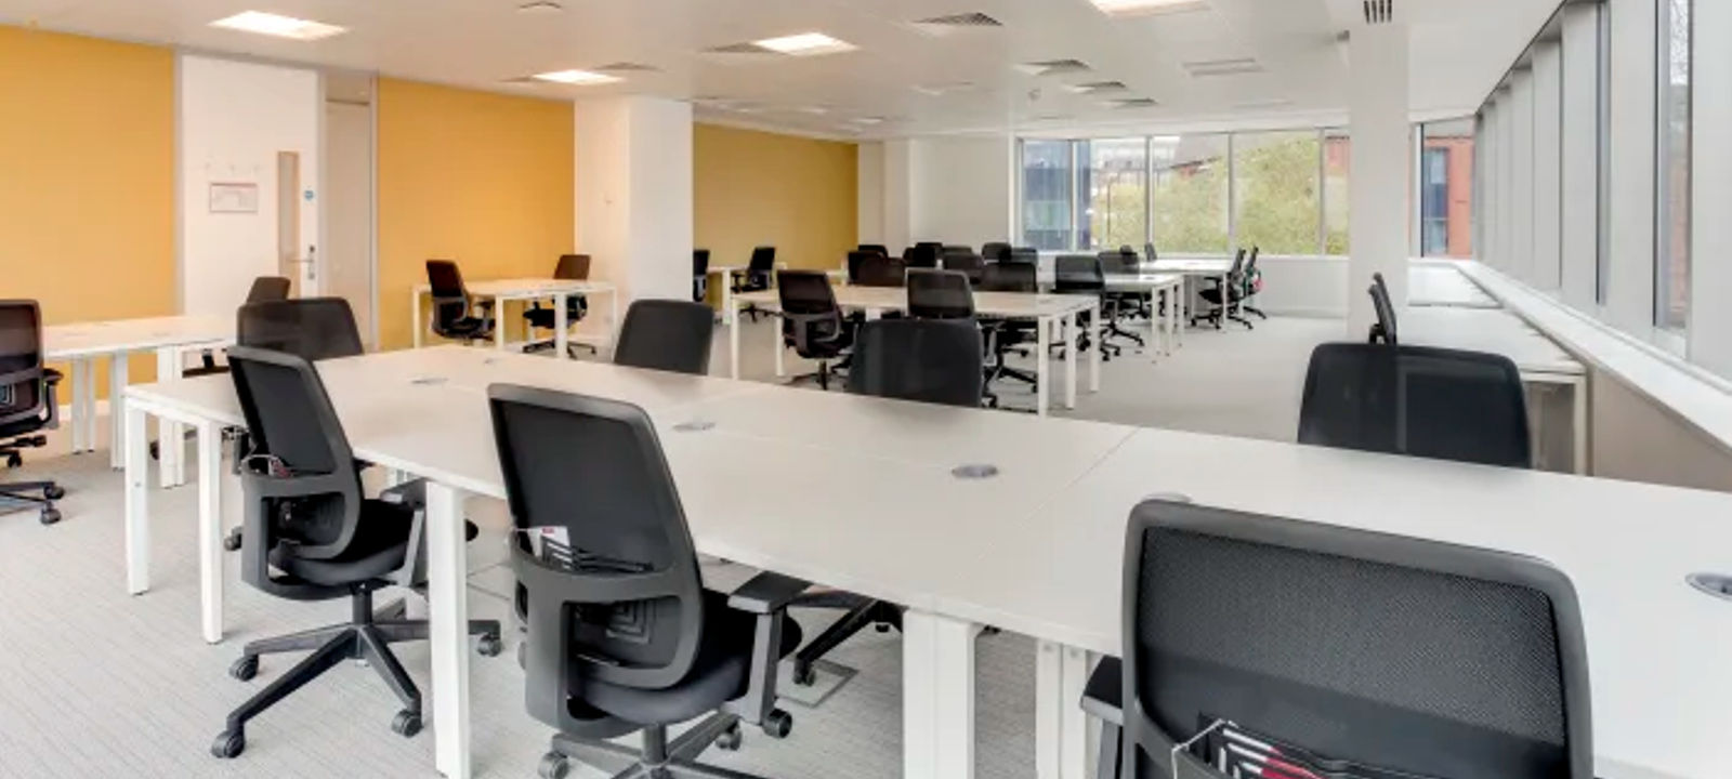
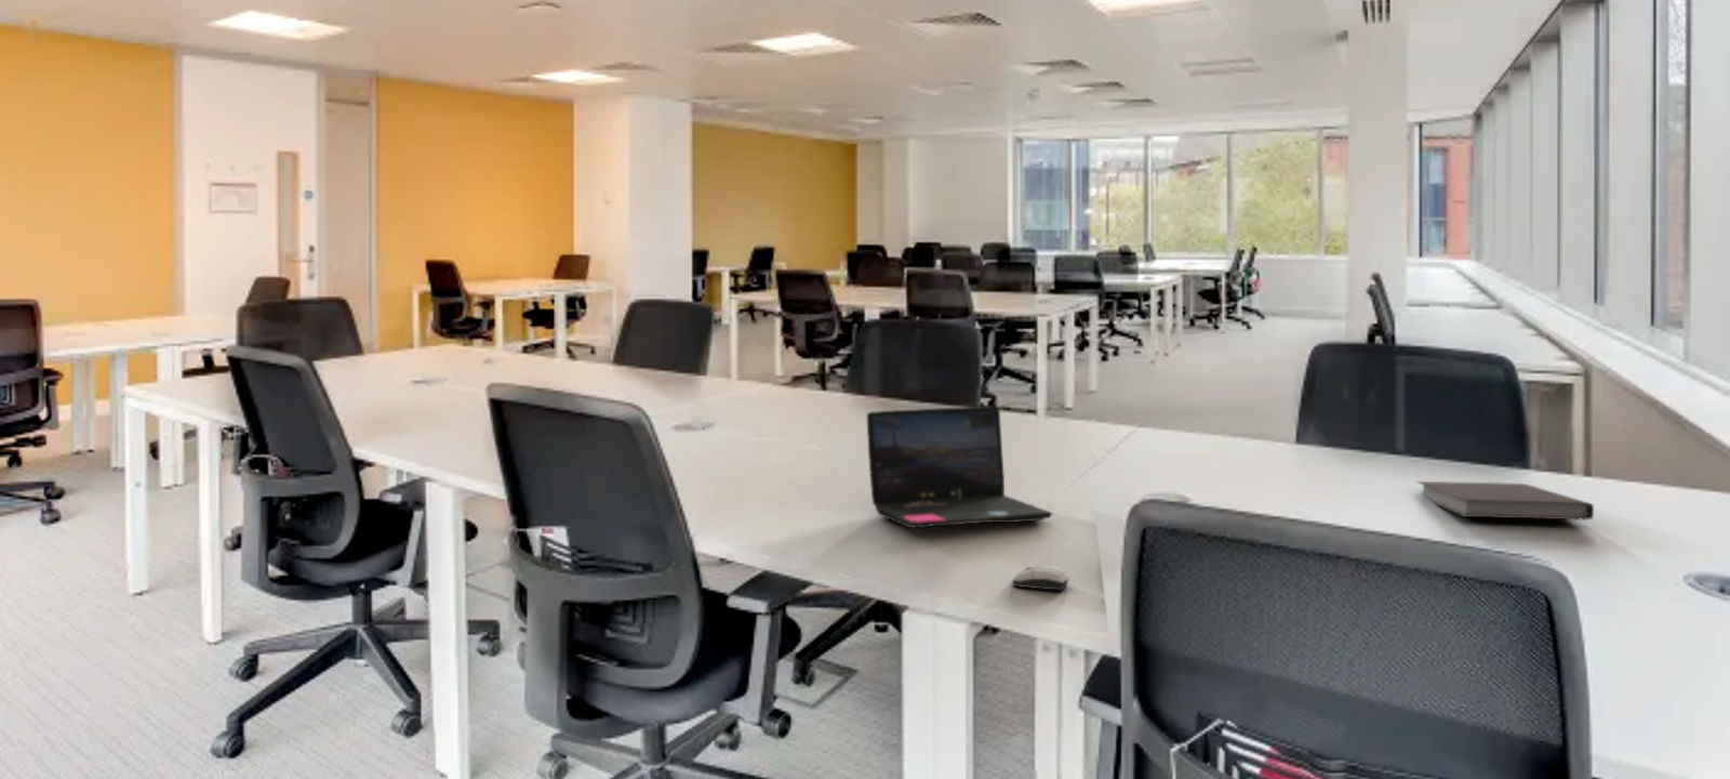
+ laptop (957, 465)
+ computer mouse (1040, 576)
+ notebook (1497, 499)
